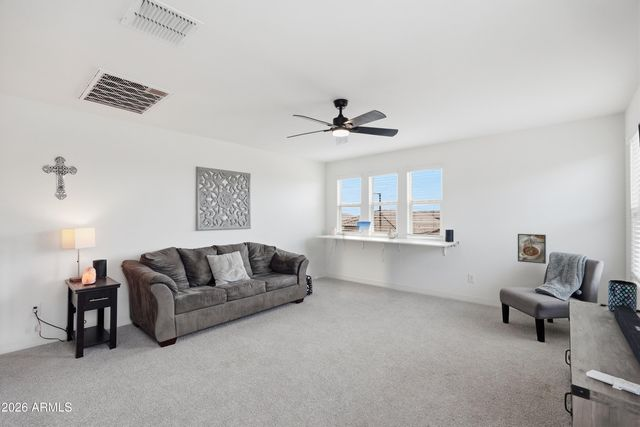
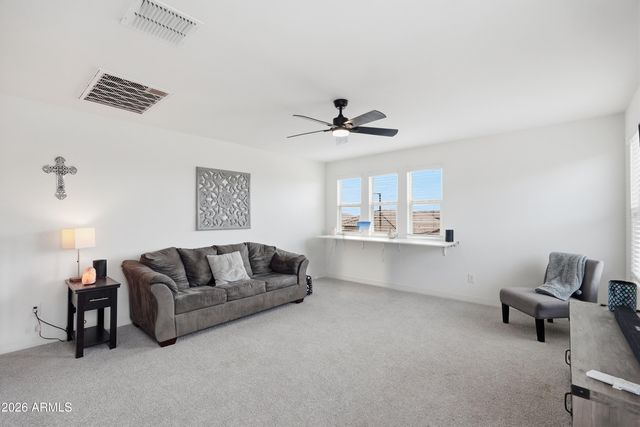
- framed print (531, 248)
